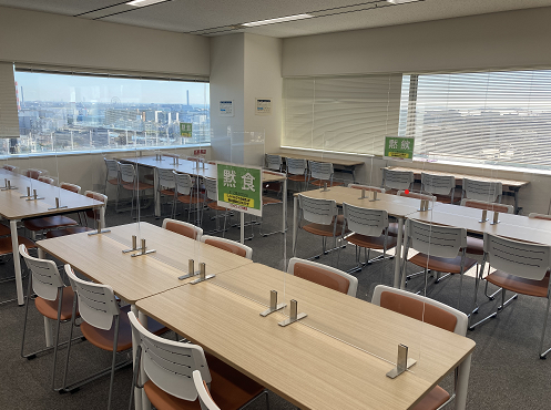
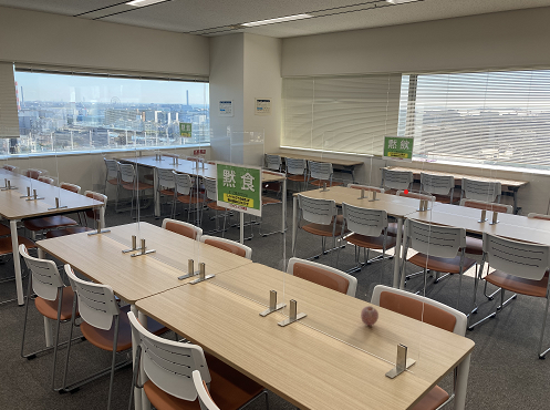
+ fruit (369, 316)
